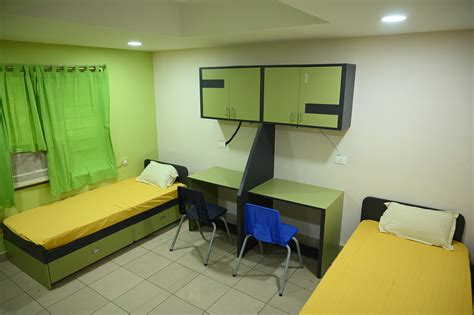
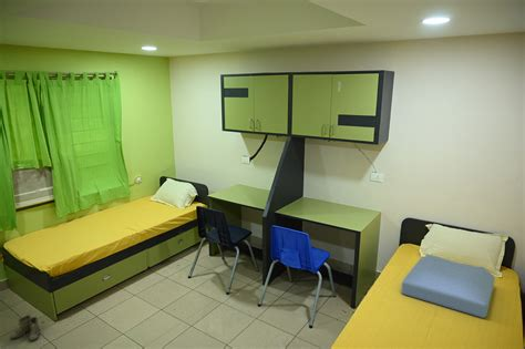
+ cushion (449, 279)
+ boots (27, 327)
